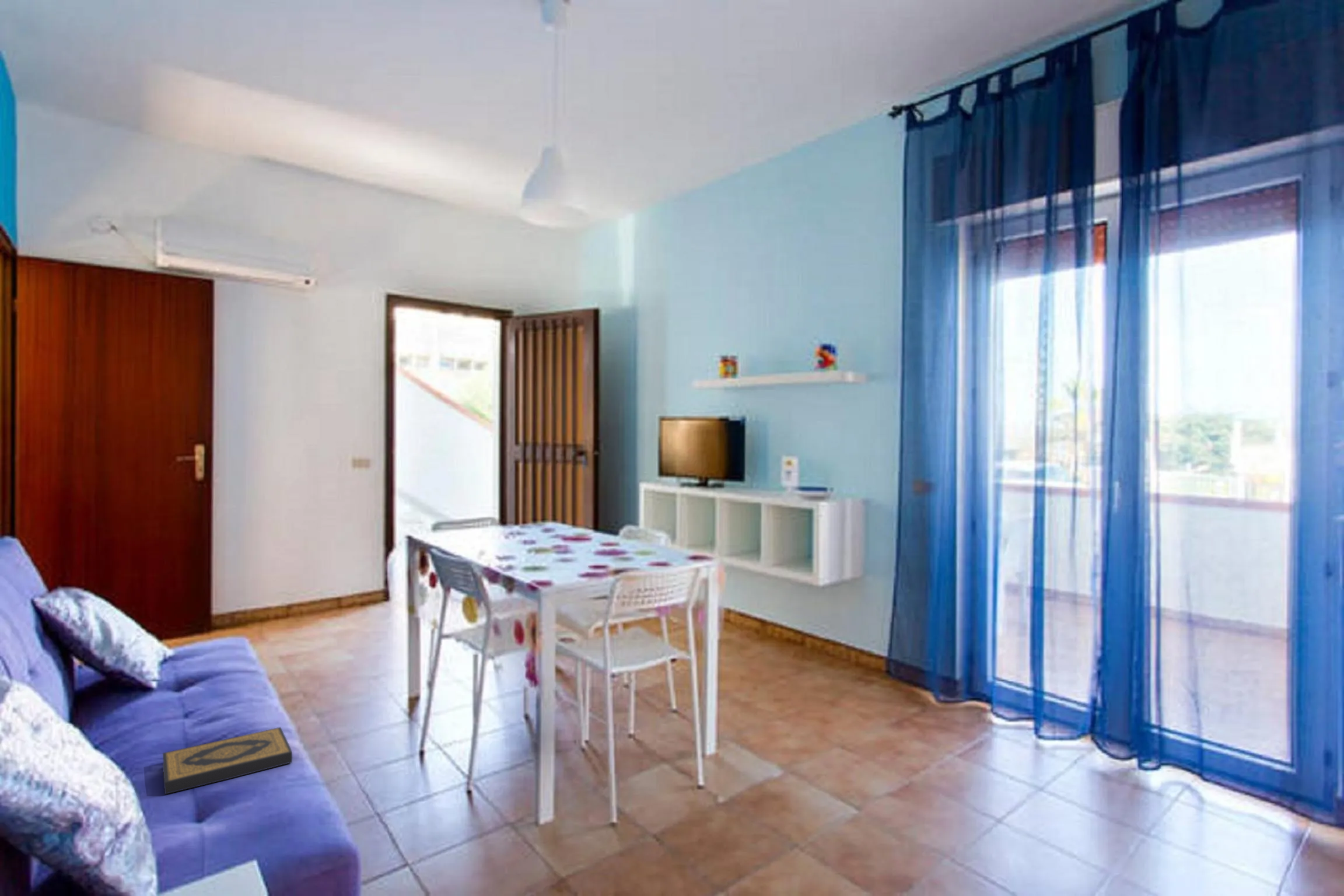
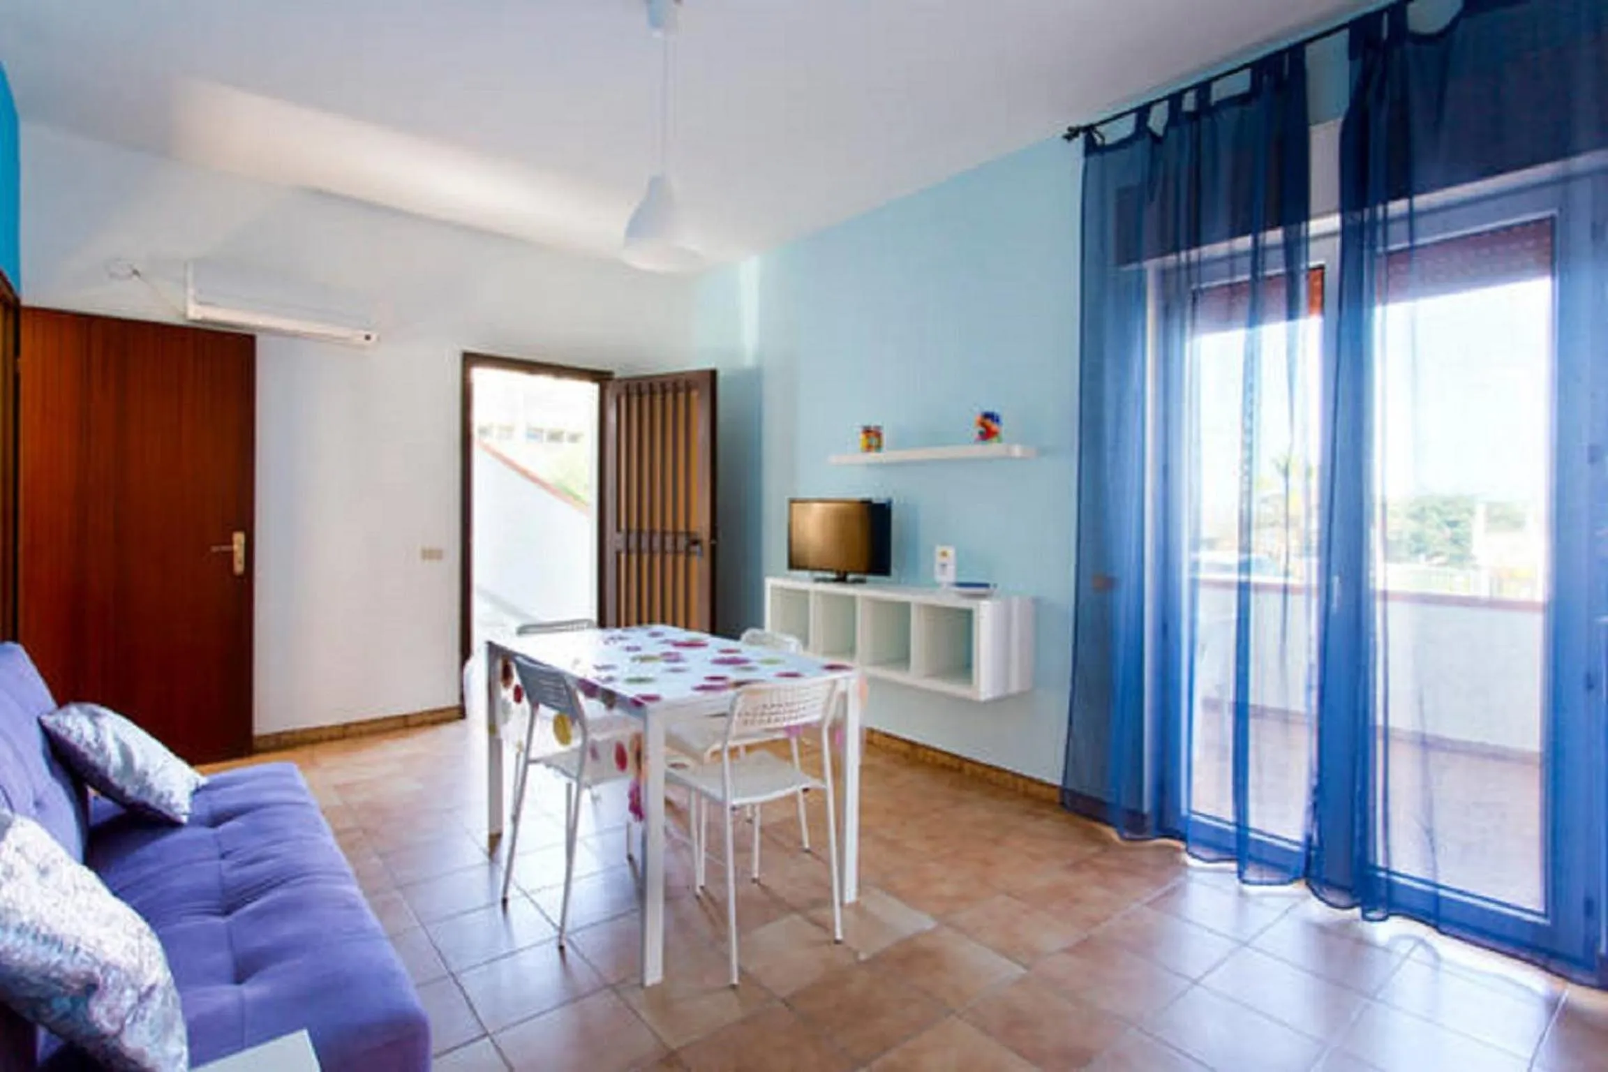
- hardback book (228, 758)
